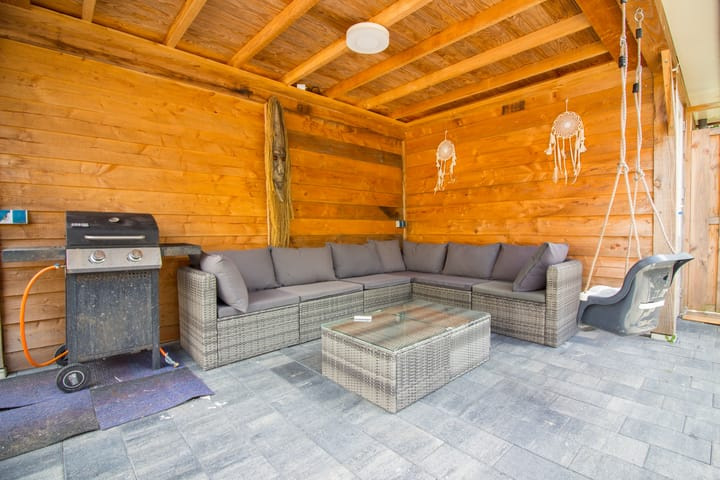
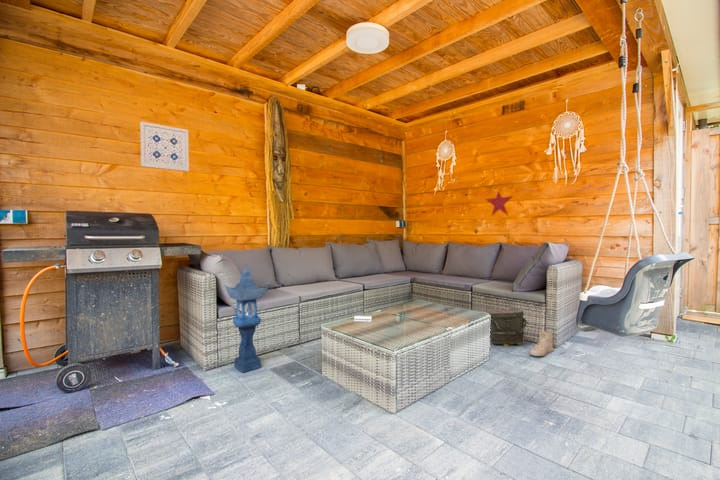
+ lantern (246, 318)
+ sneaker (540, 342)
+ bag (506, 326)
+ decorative star (498, 203)
+ wall art (165, 147)
